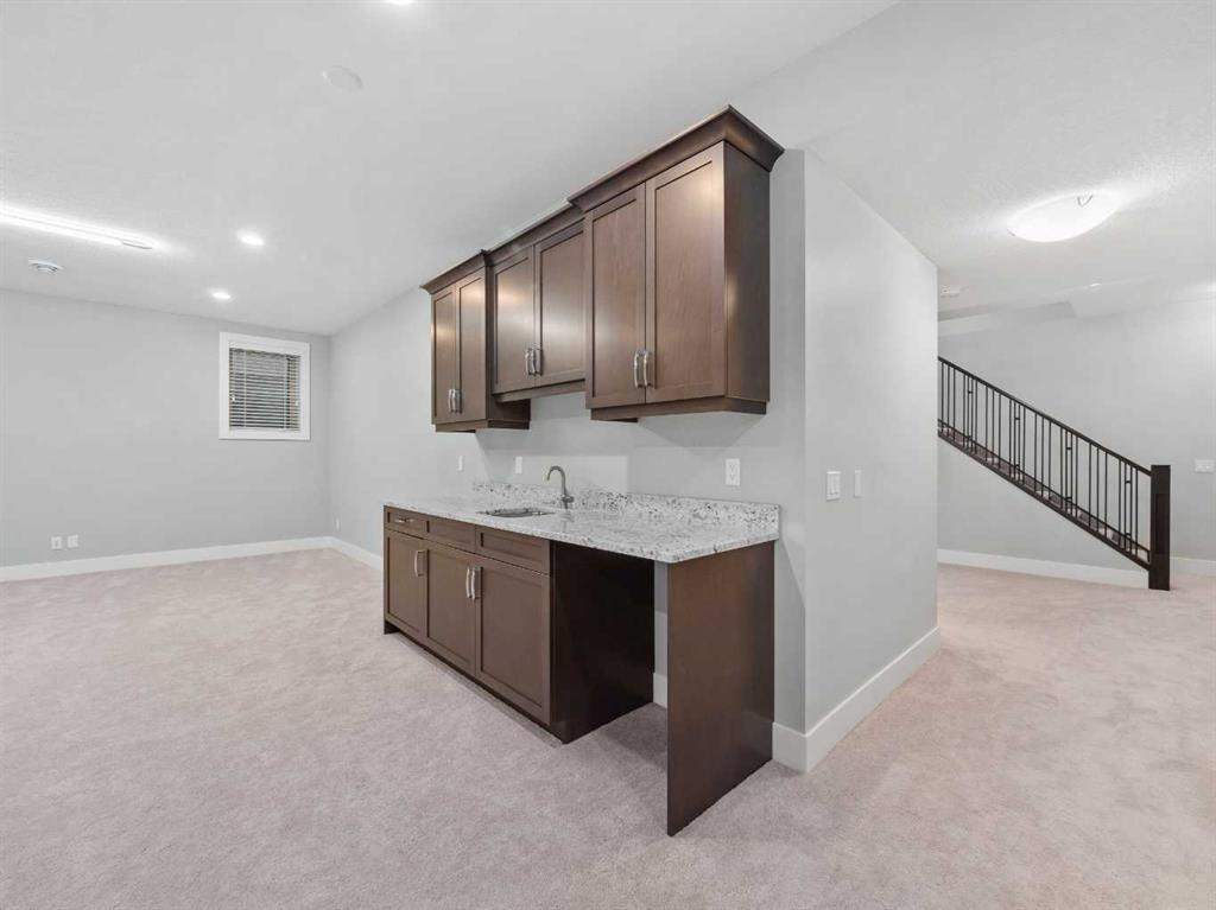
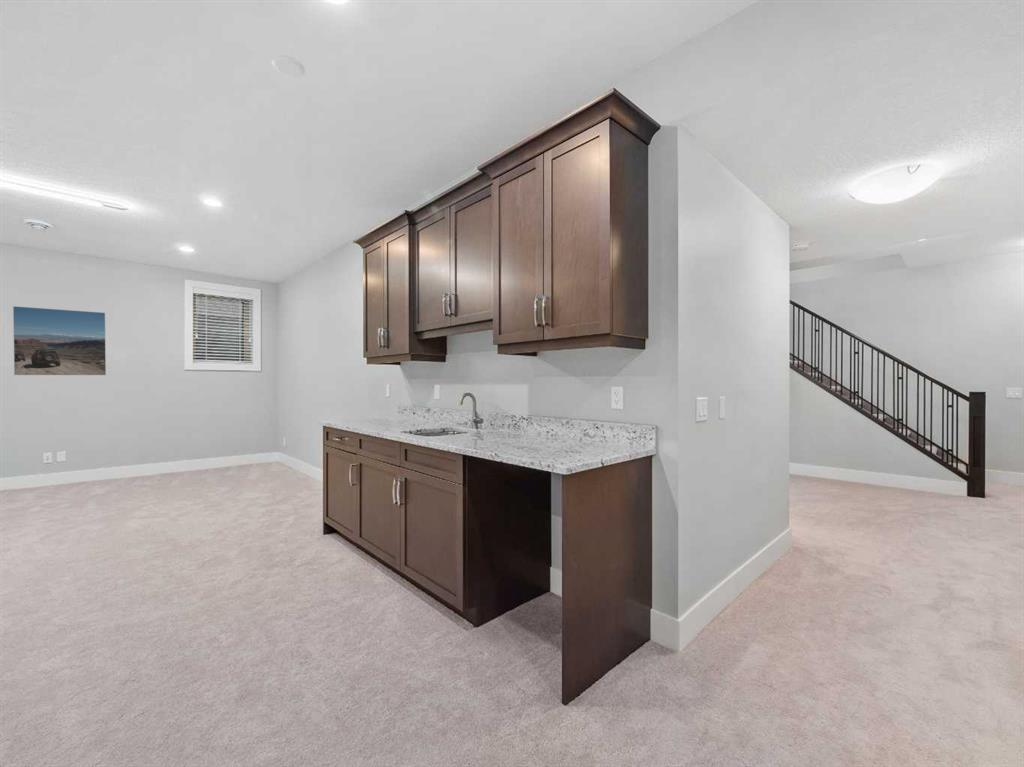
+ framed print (61, 342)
